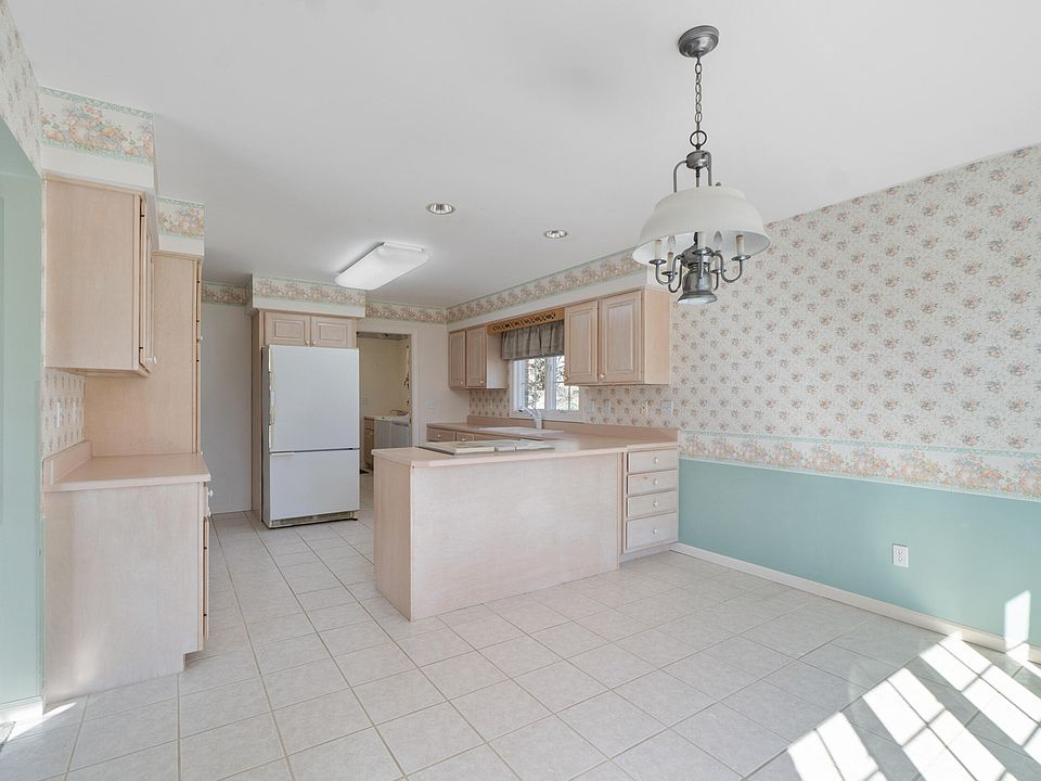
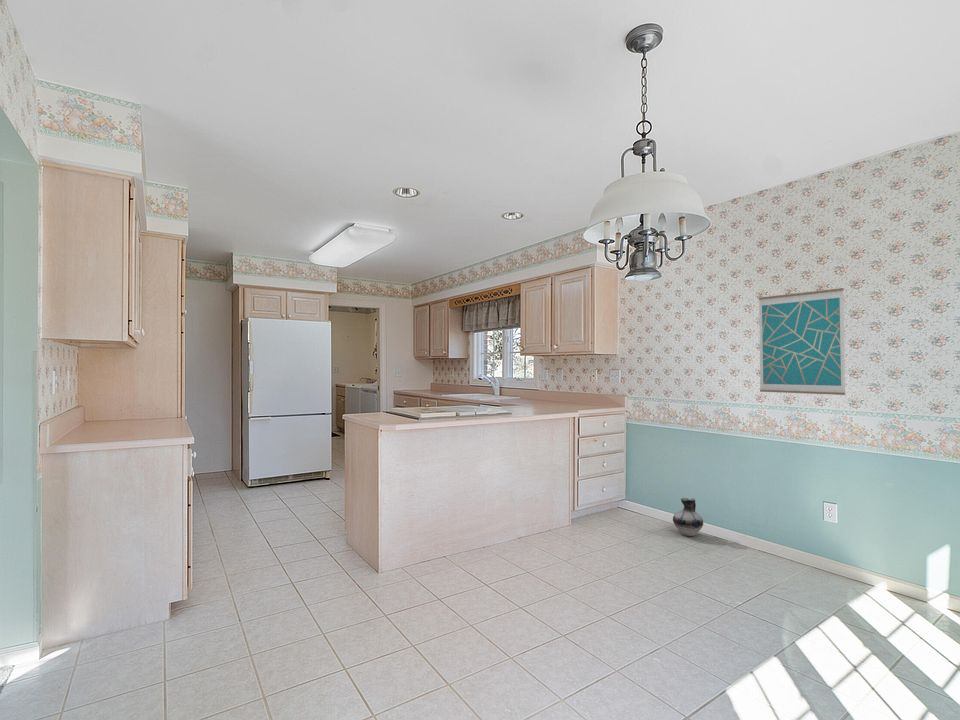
+ ceramic jug (688, 516)
+ wall art (799, 343)
